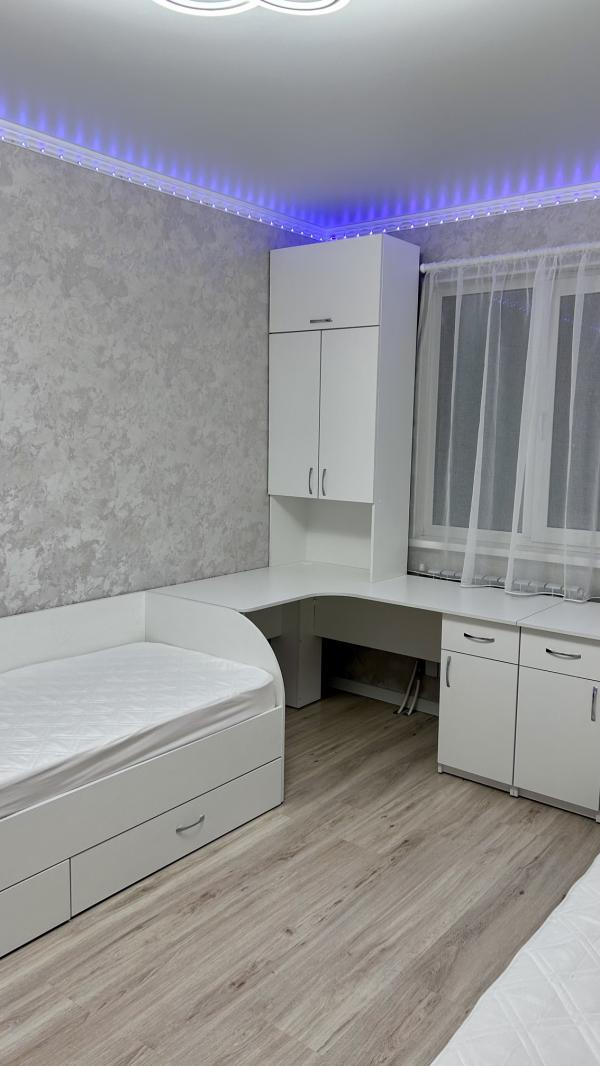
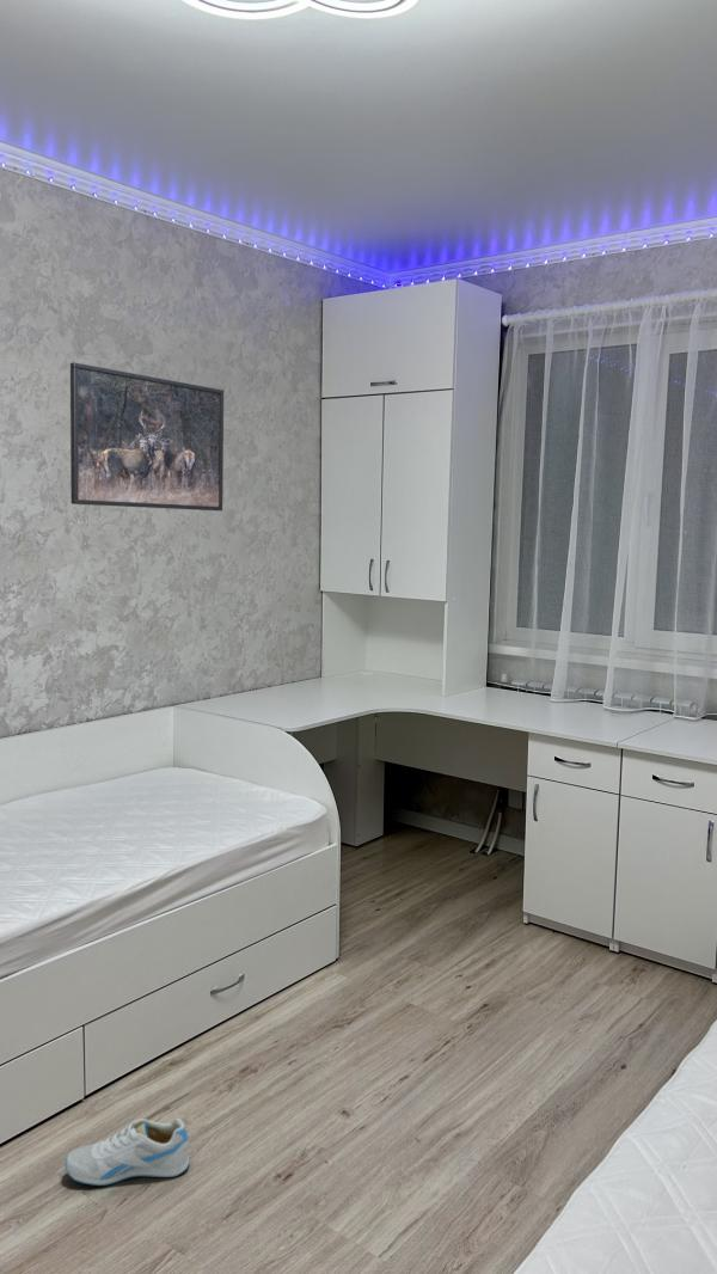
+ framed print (152, 442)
+ sneaker (128, 1149)
